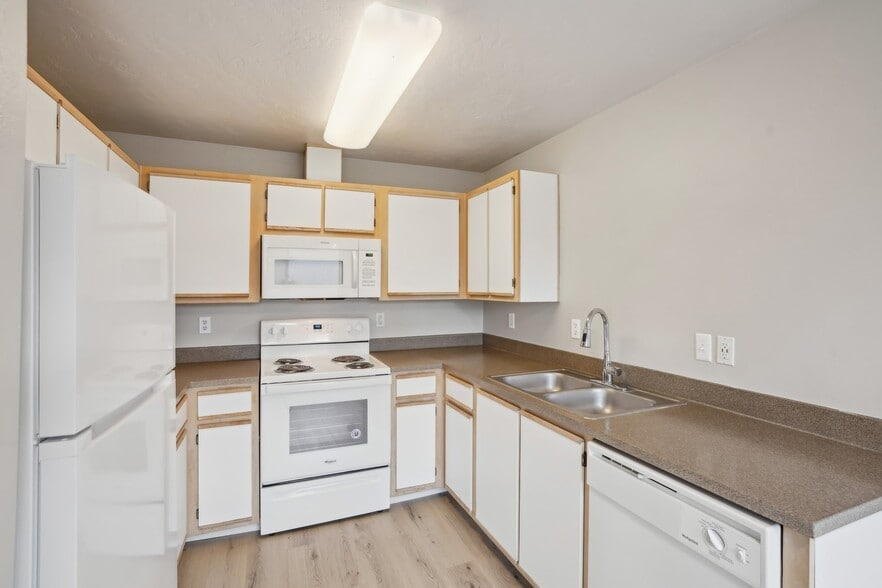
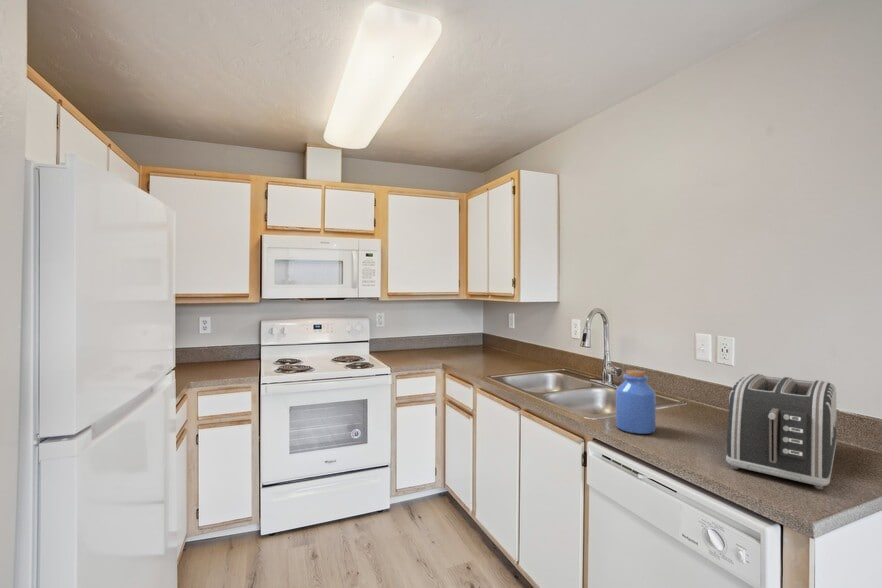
+ toaster (783, 419)
+ jar (635, 399)
